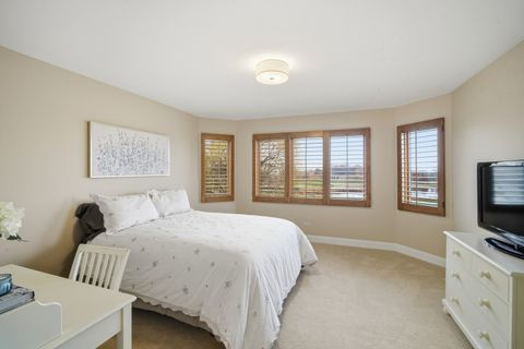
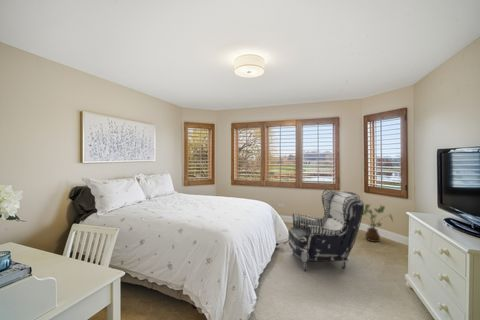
+ house plant (374, 222)
+ armchair (322, 226)
